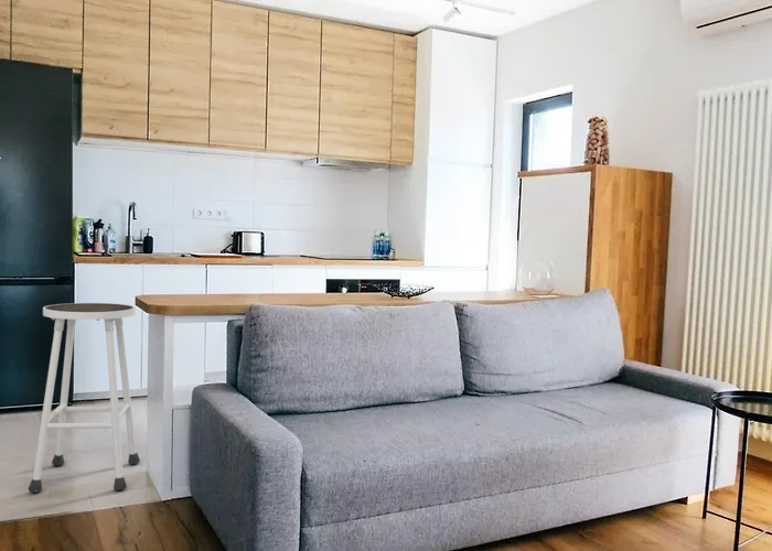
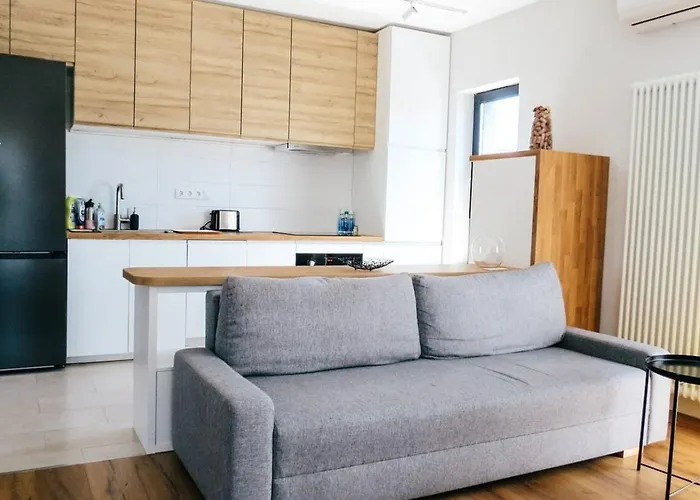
- stool (88, 407)
